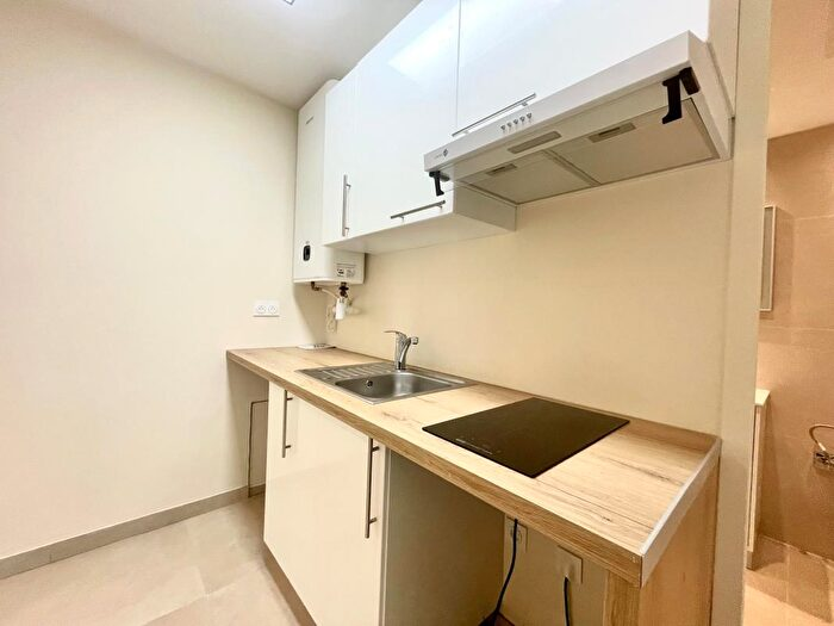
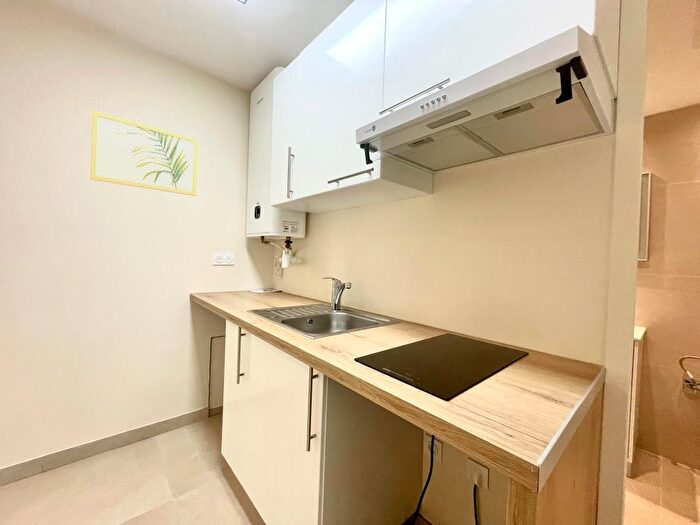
+ wall art (149, 157)
